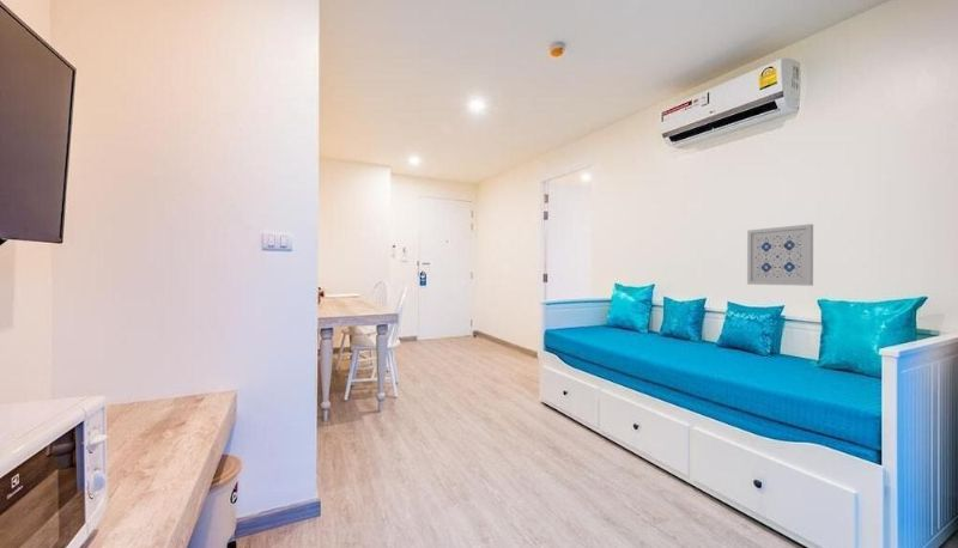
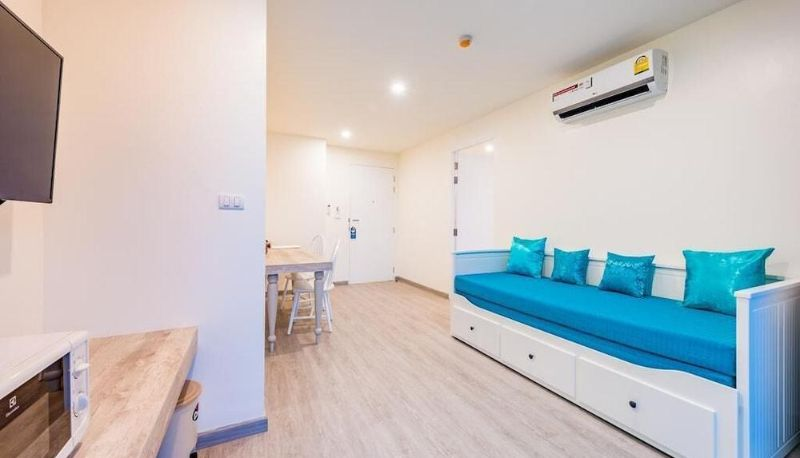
- wall art (777, 256)
